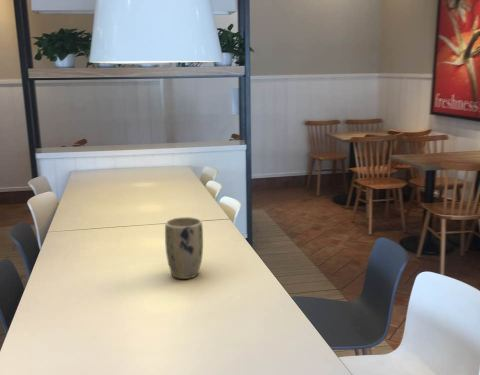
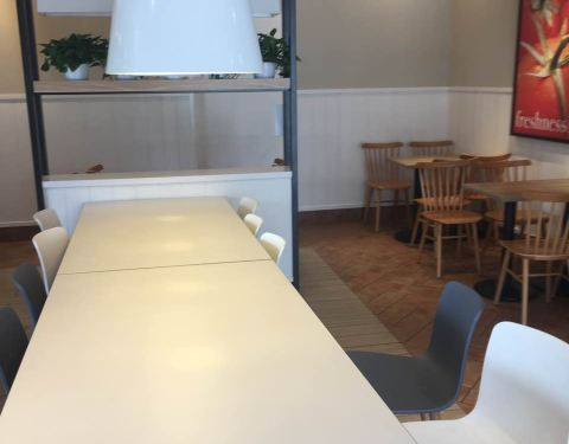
- plant pot (184, 248)
